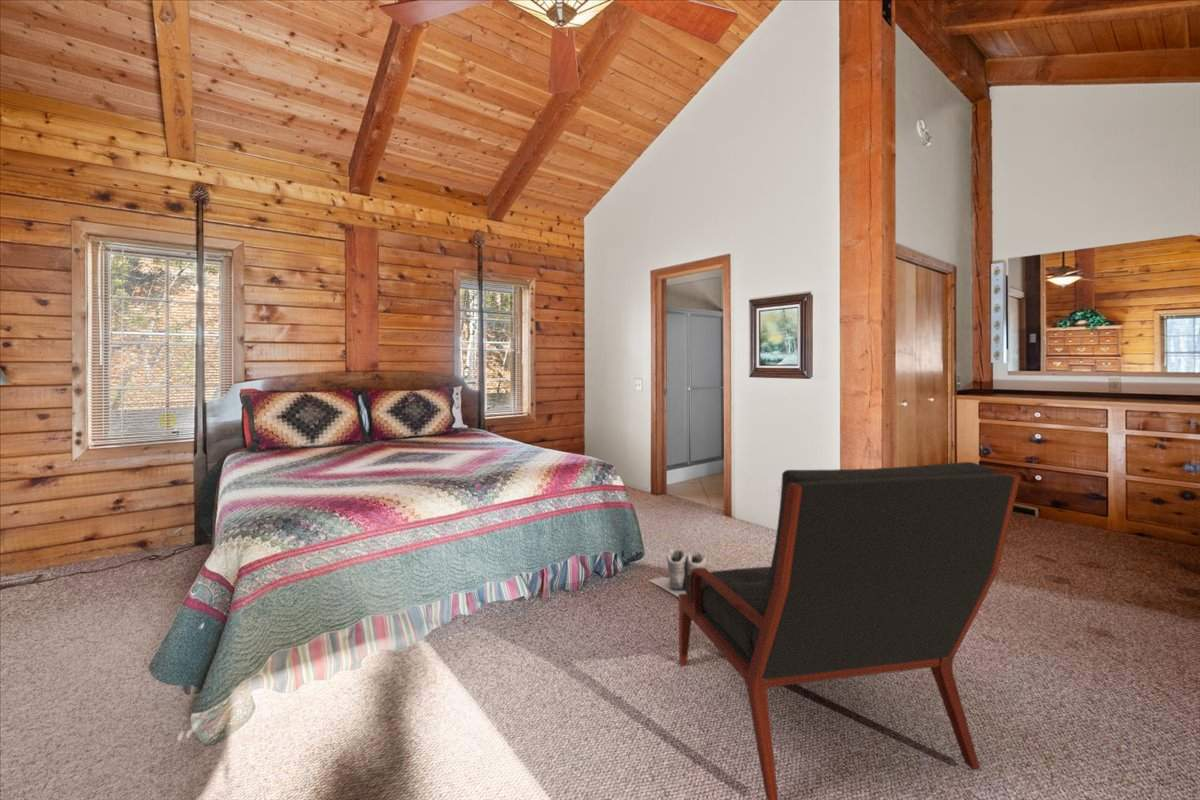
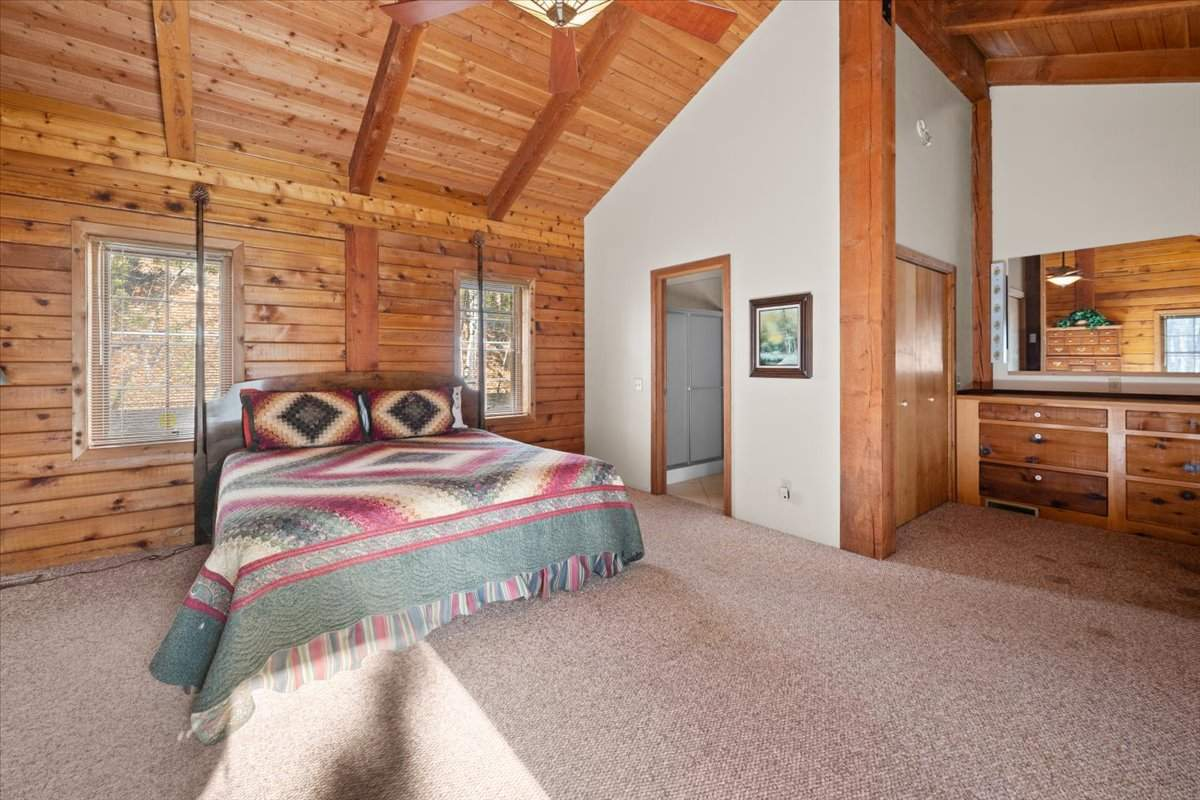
- armchair (814, 587)
- boots (691, 565)
